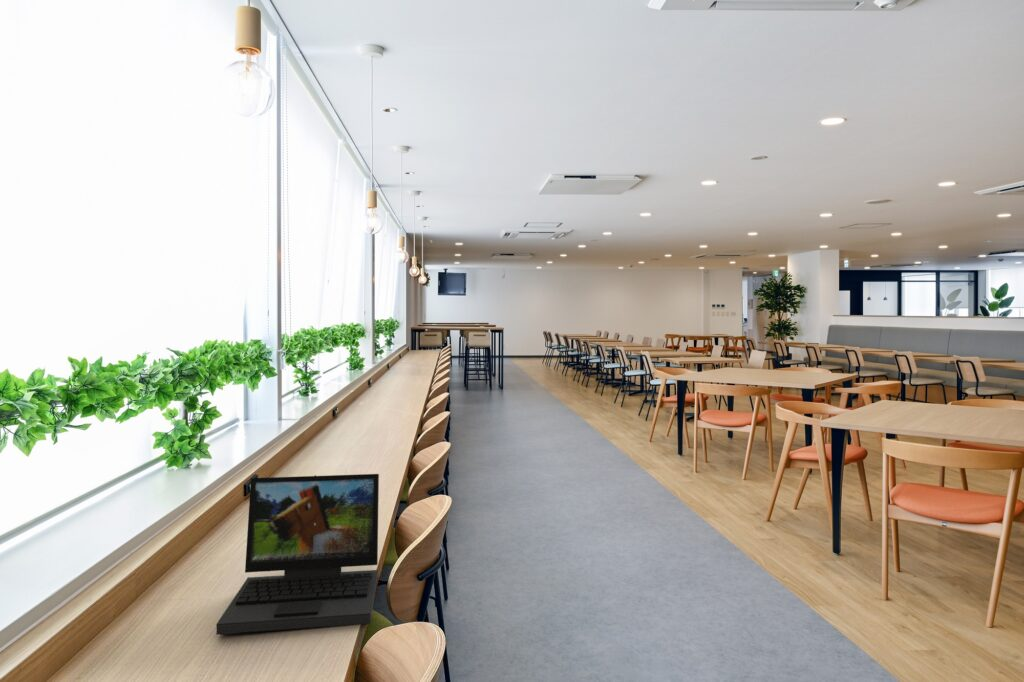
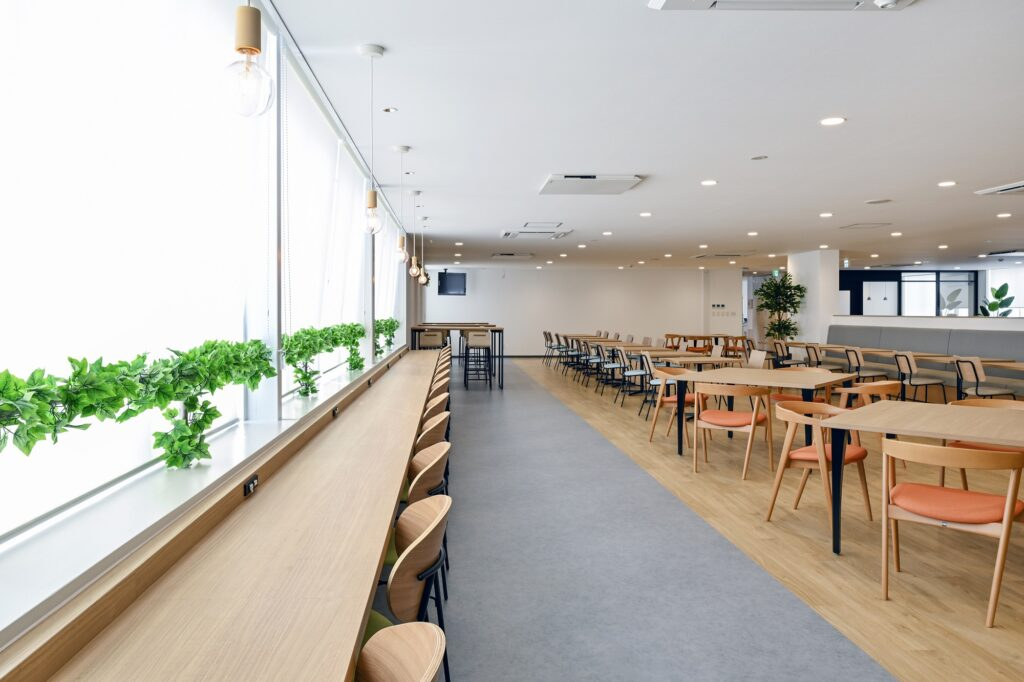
- laptop (307, 542)
